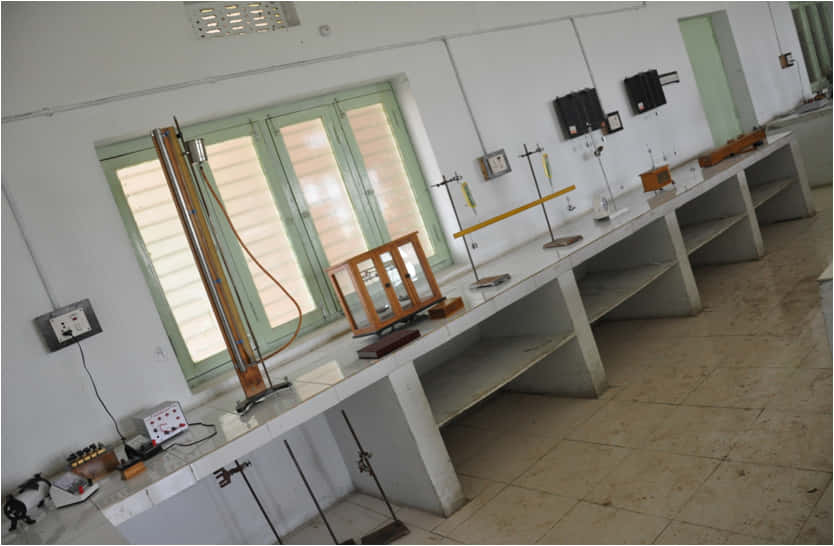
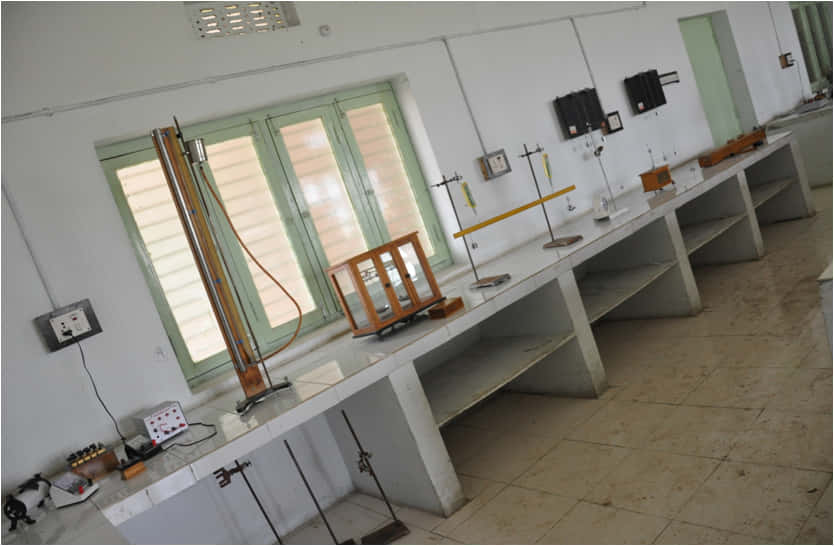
- notebook (388, 343)
